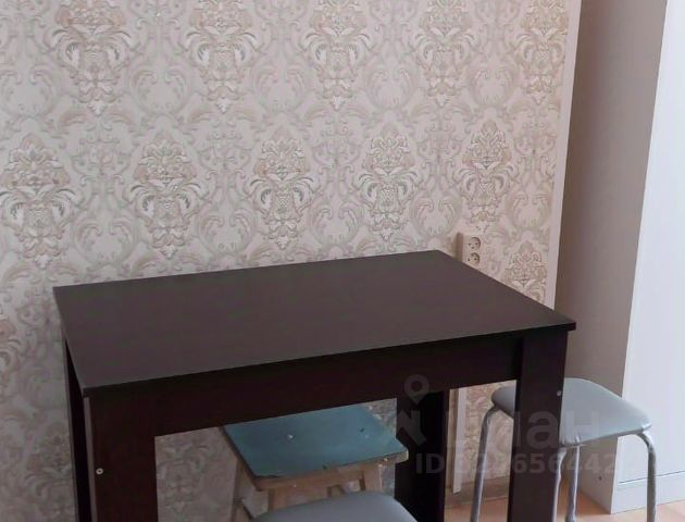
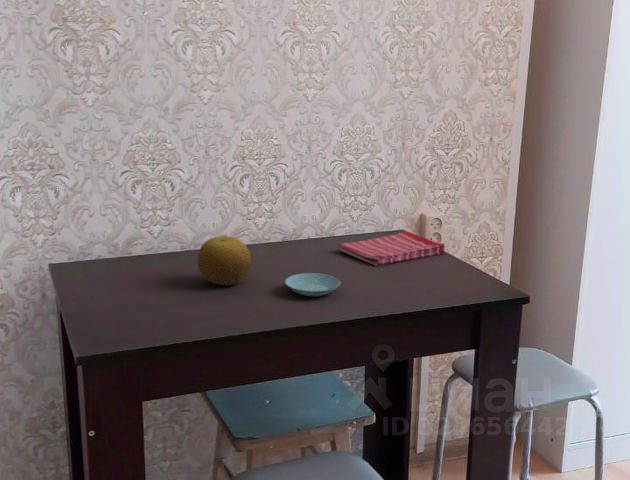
+ dish towel (391, 247)
+ saucer (312, 286)
+ fruit (224, 260)
